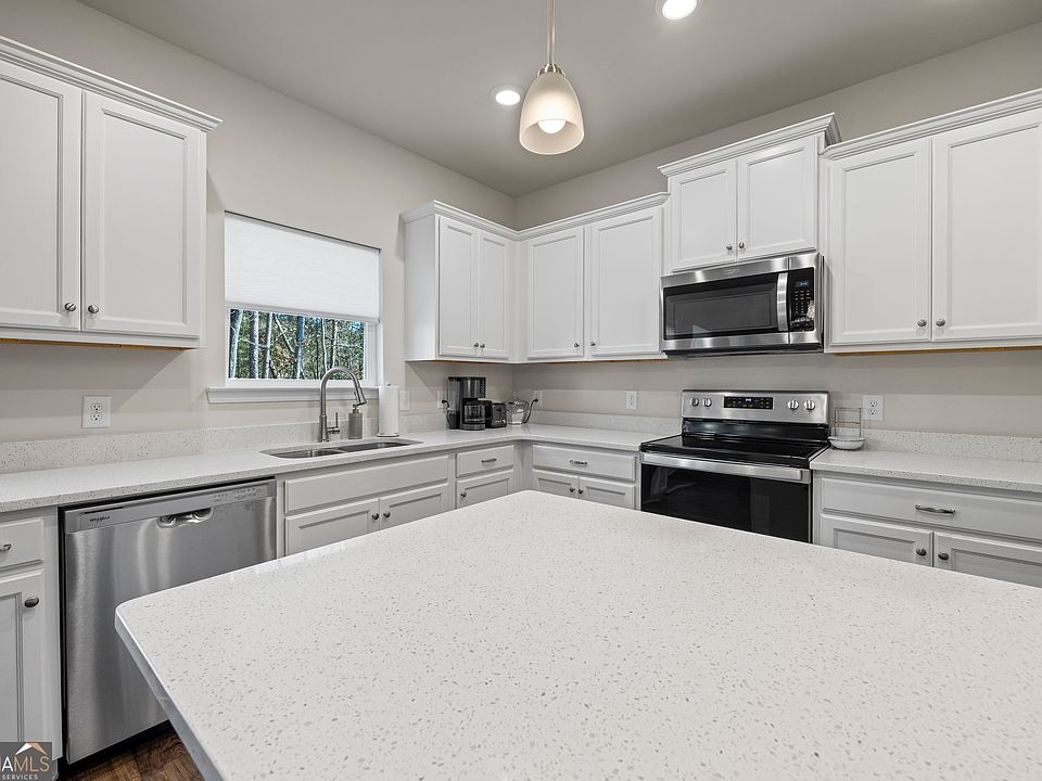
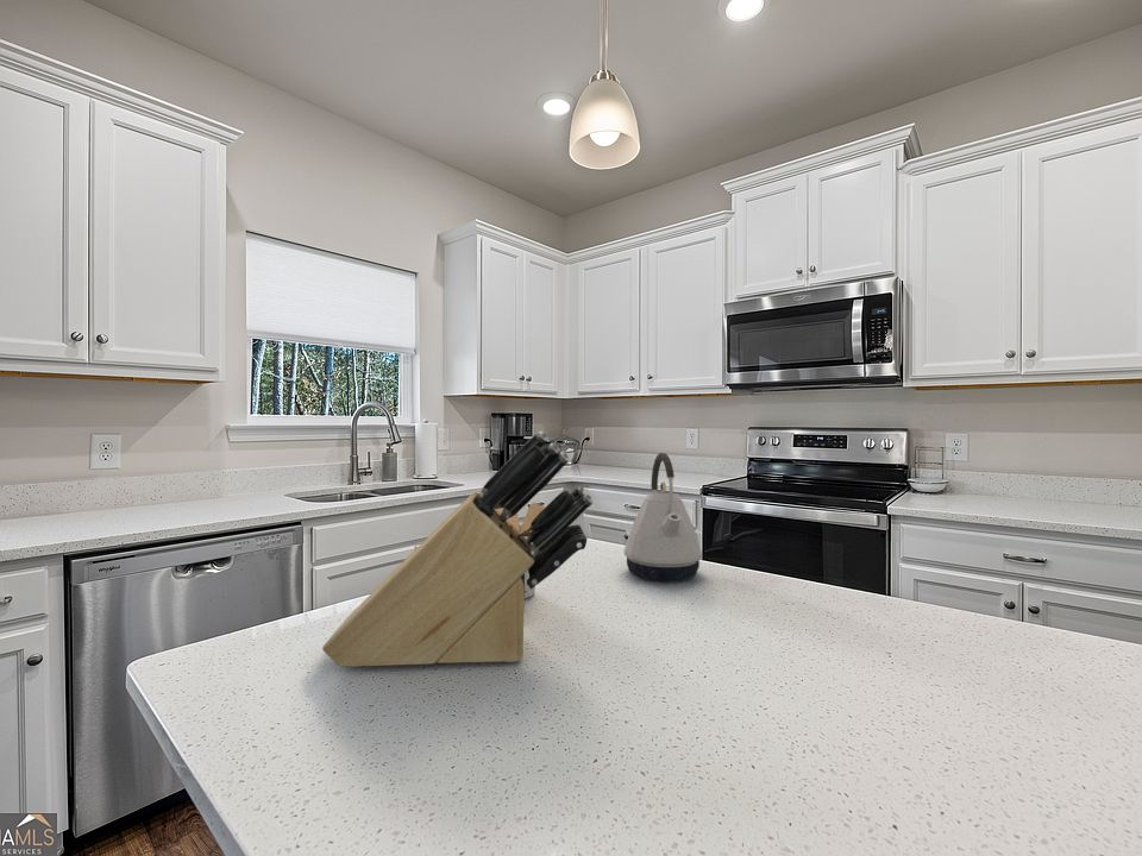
+ utensil holder (519, 530)
+ kettle (663, 514)
+ knife block (464, 541)
